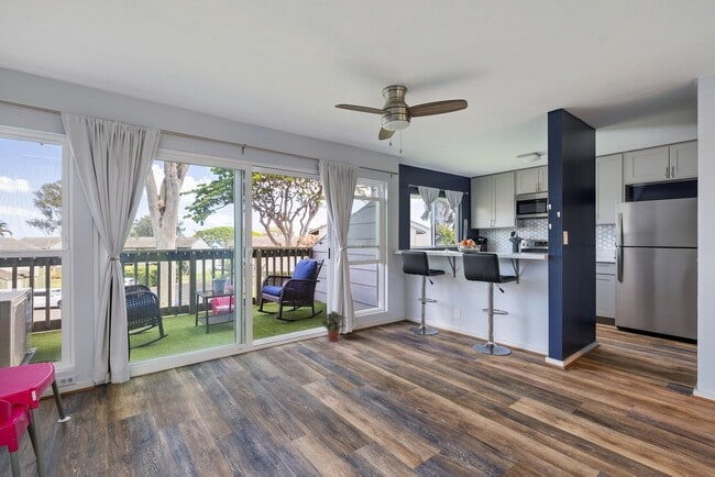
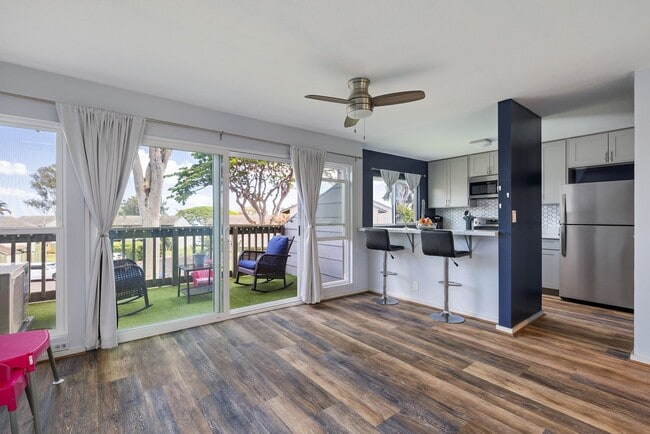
- potted plant (333, 324)
